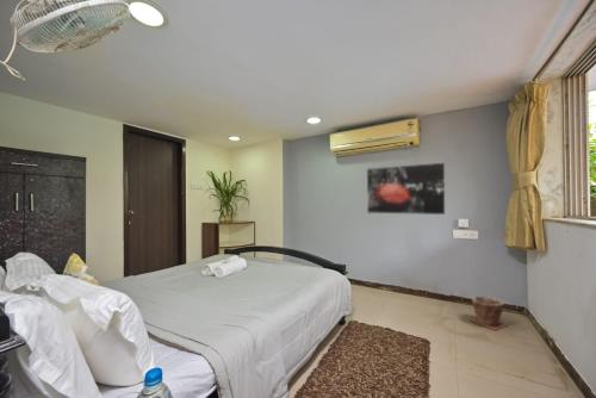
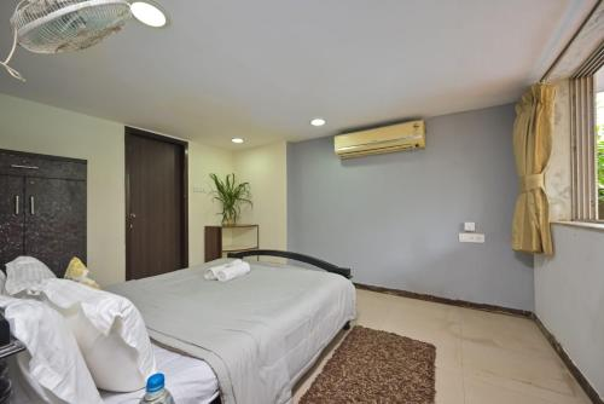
- plant pot (488, 310)
- wall art (403, 189)
